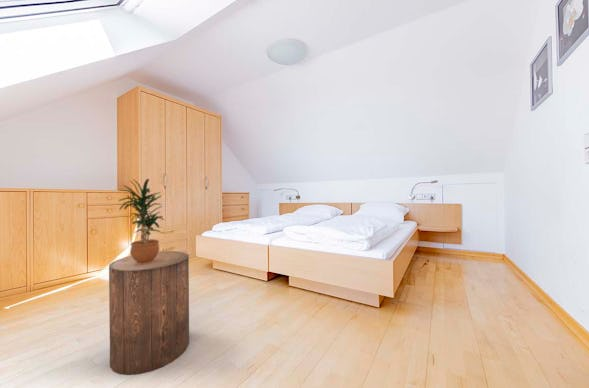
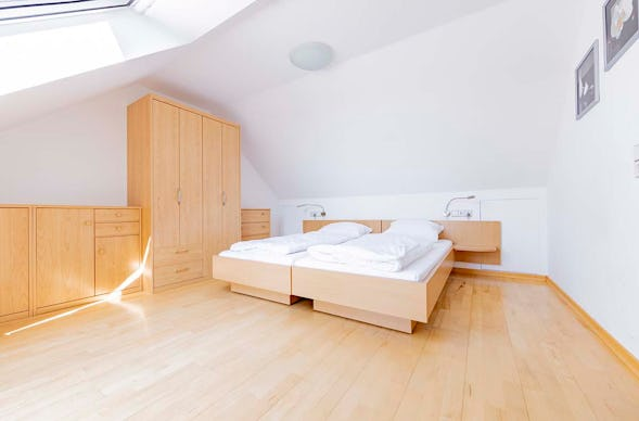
- potted plant (141, 220)
- stool (152, 304)
